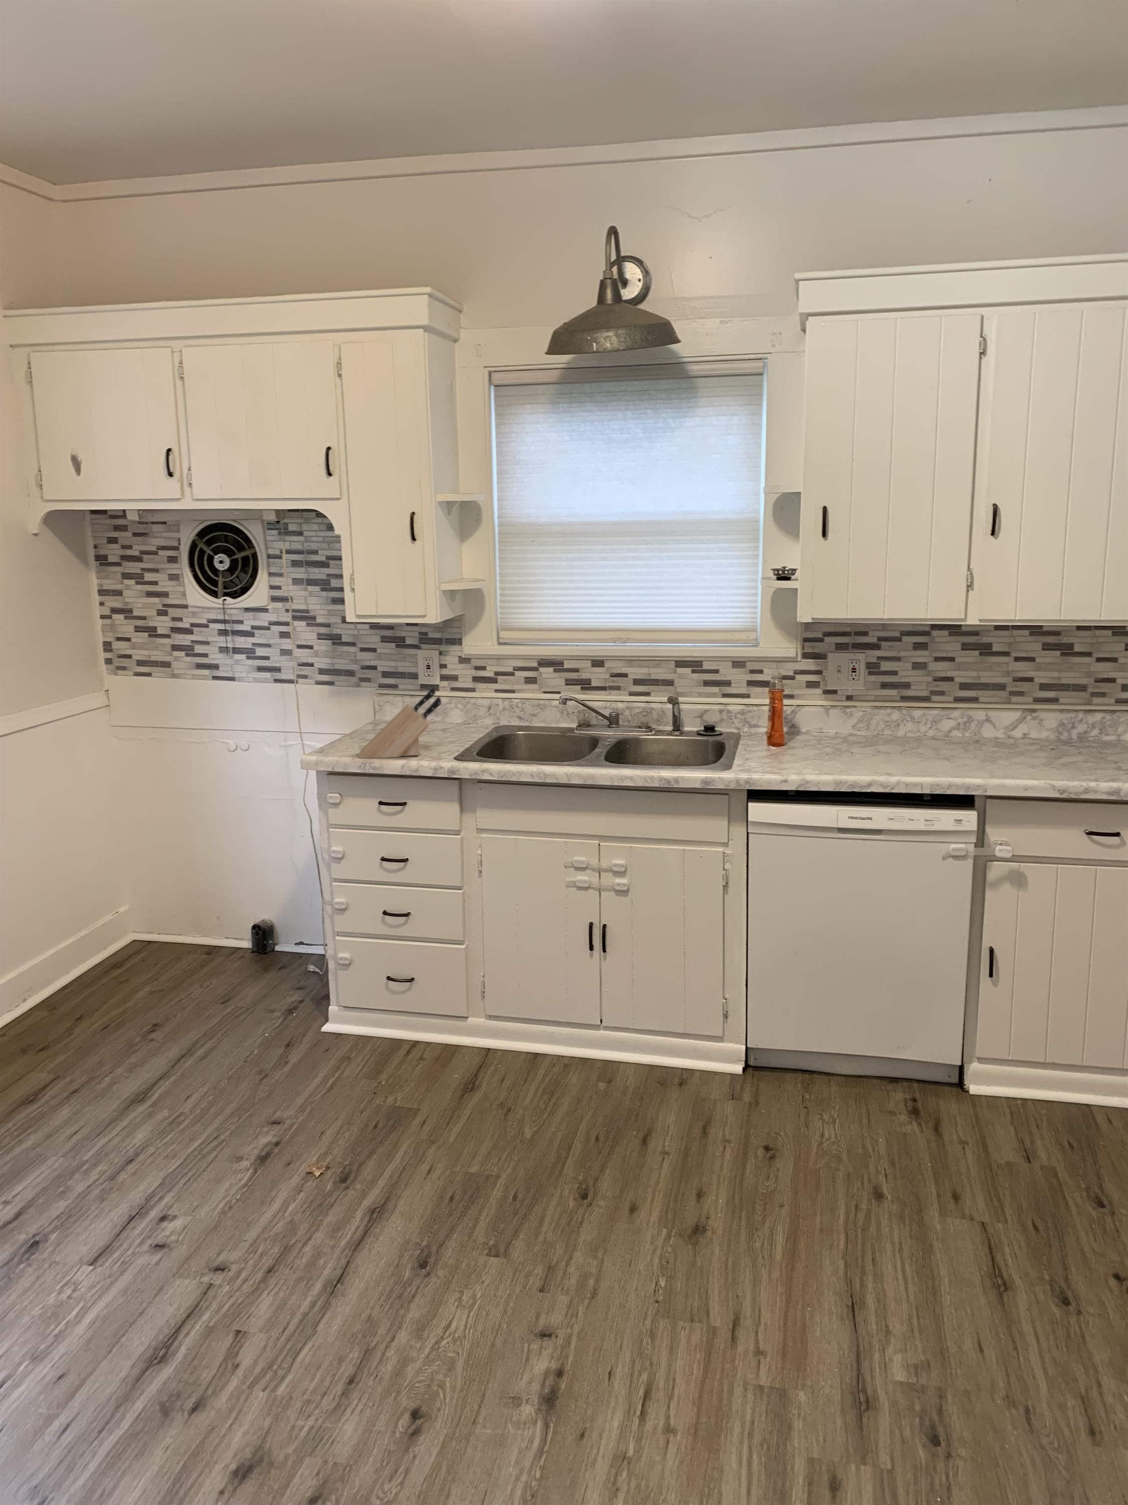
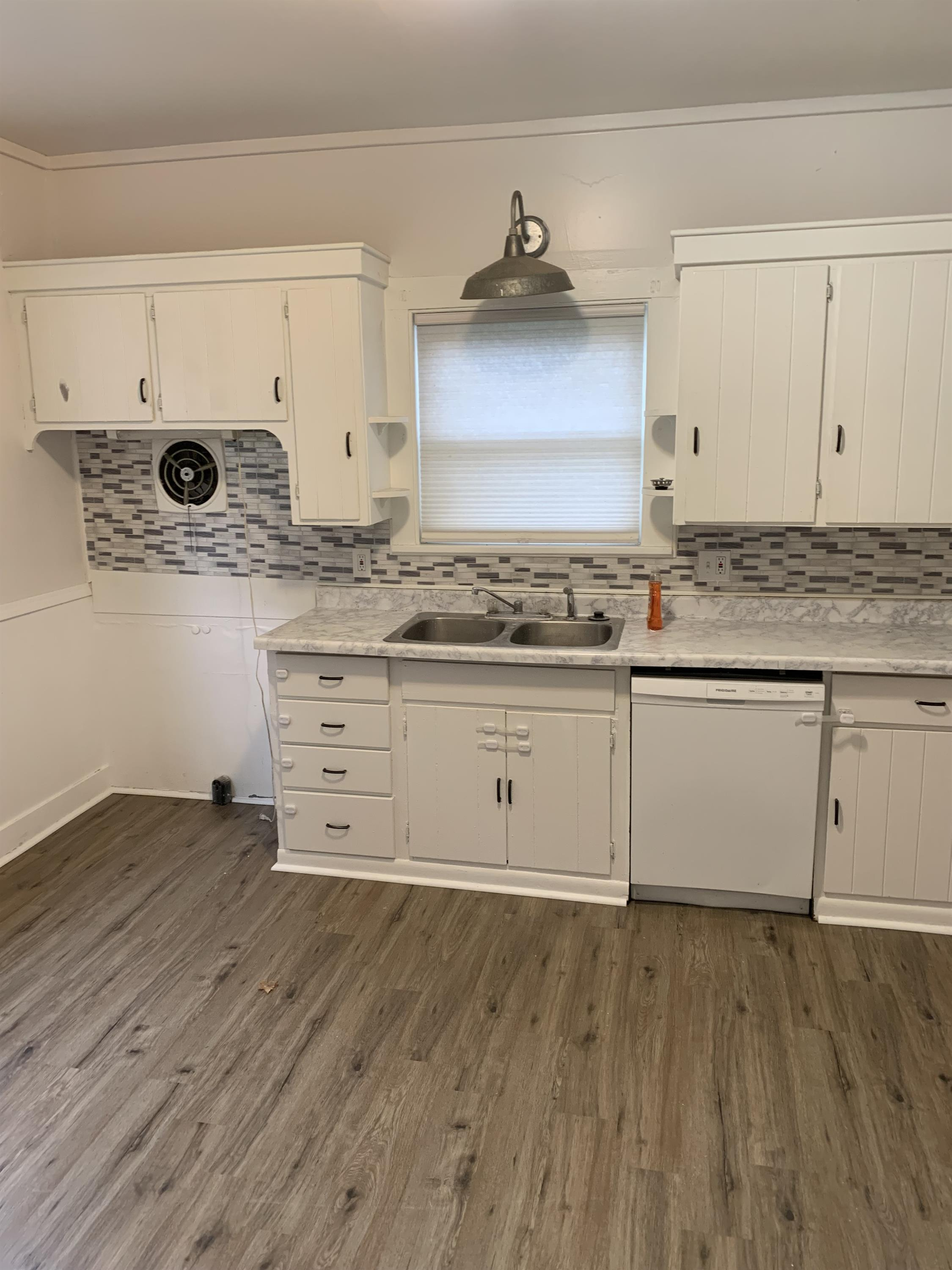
- knife block (399, 722)
